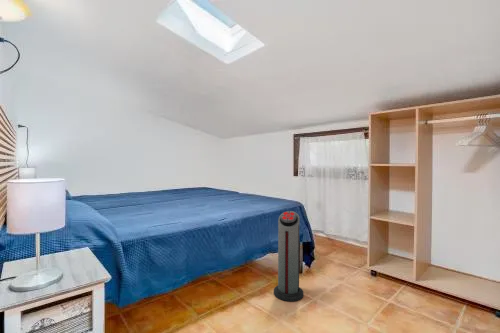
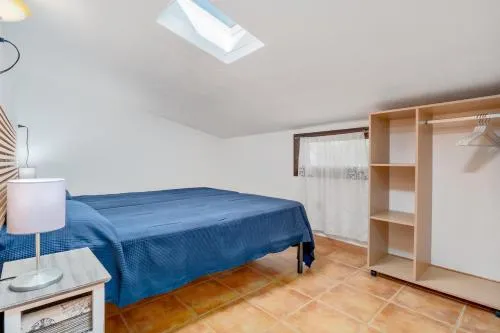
- air purifier (288, 252)
